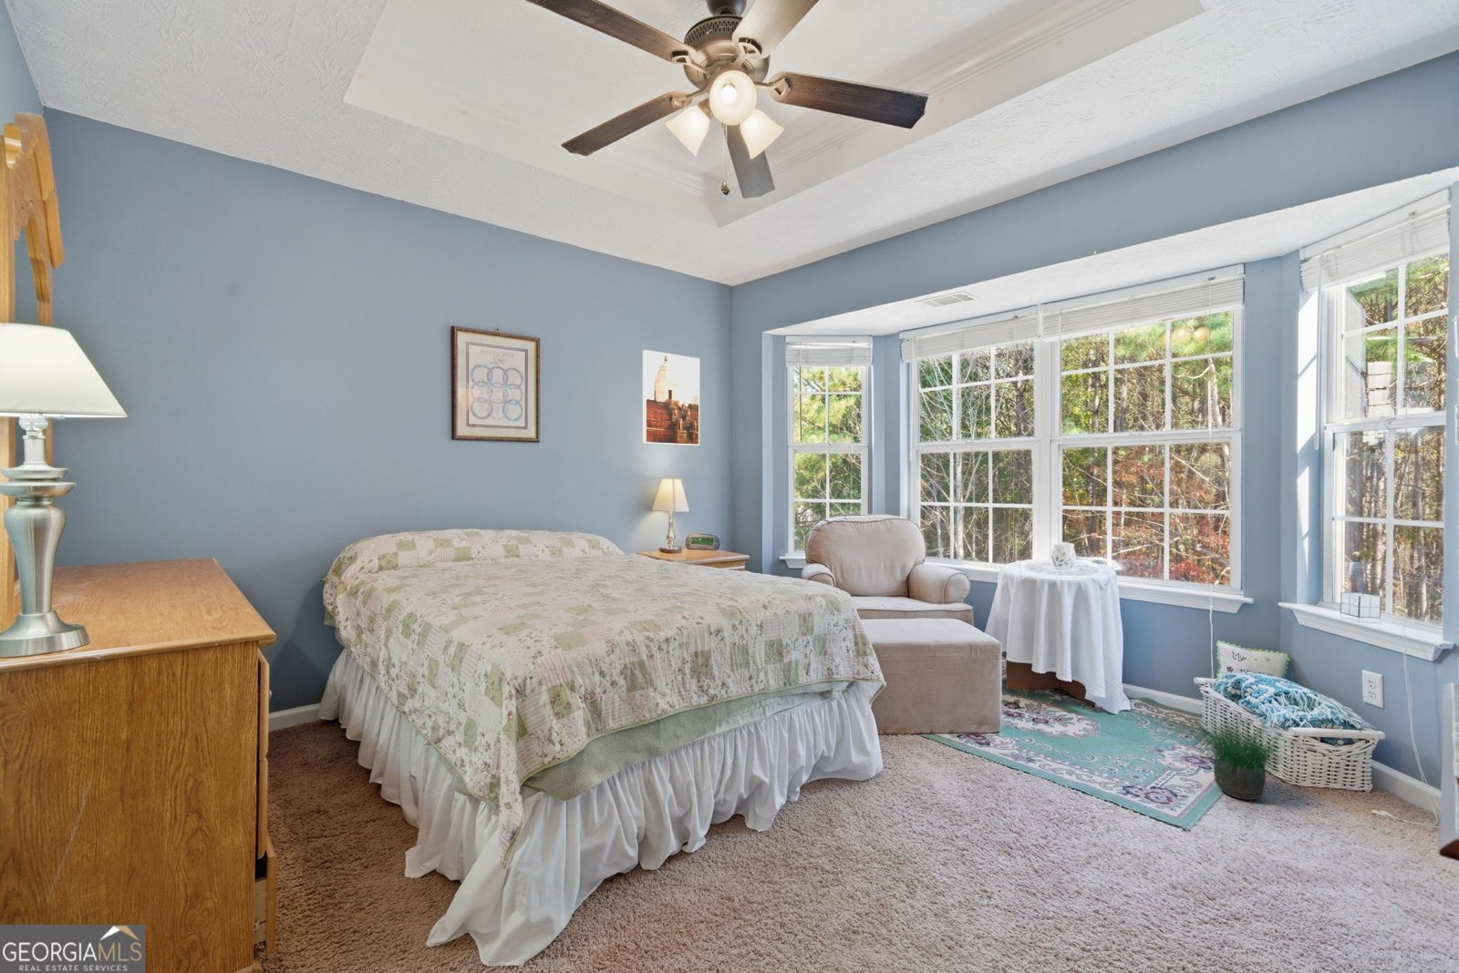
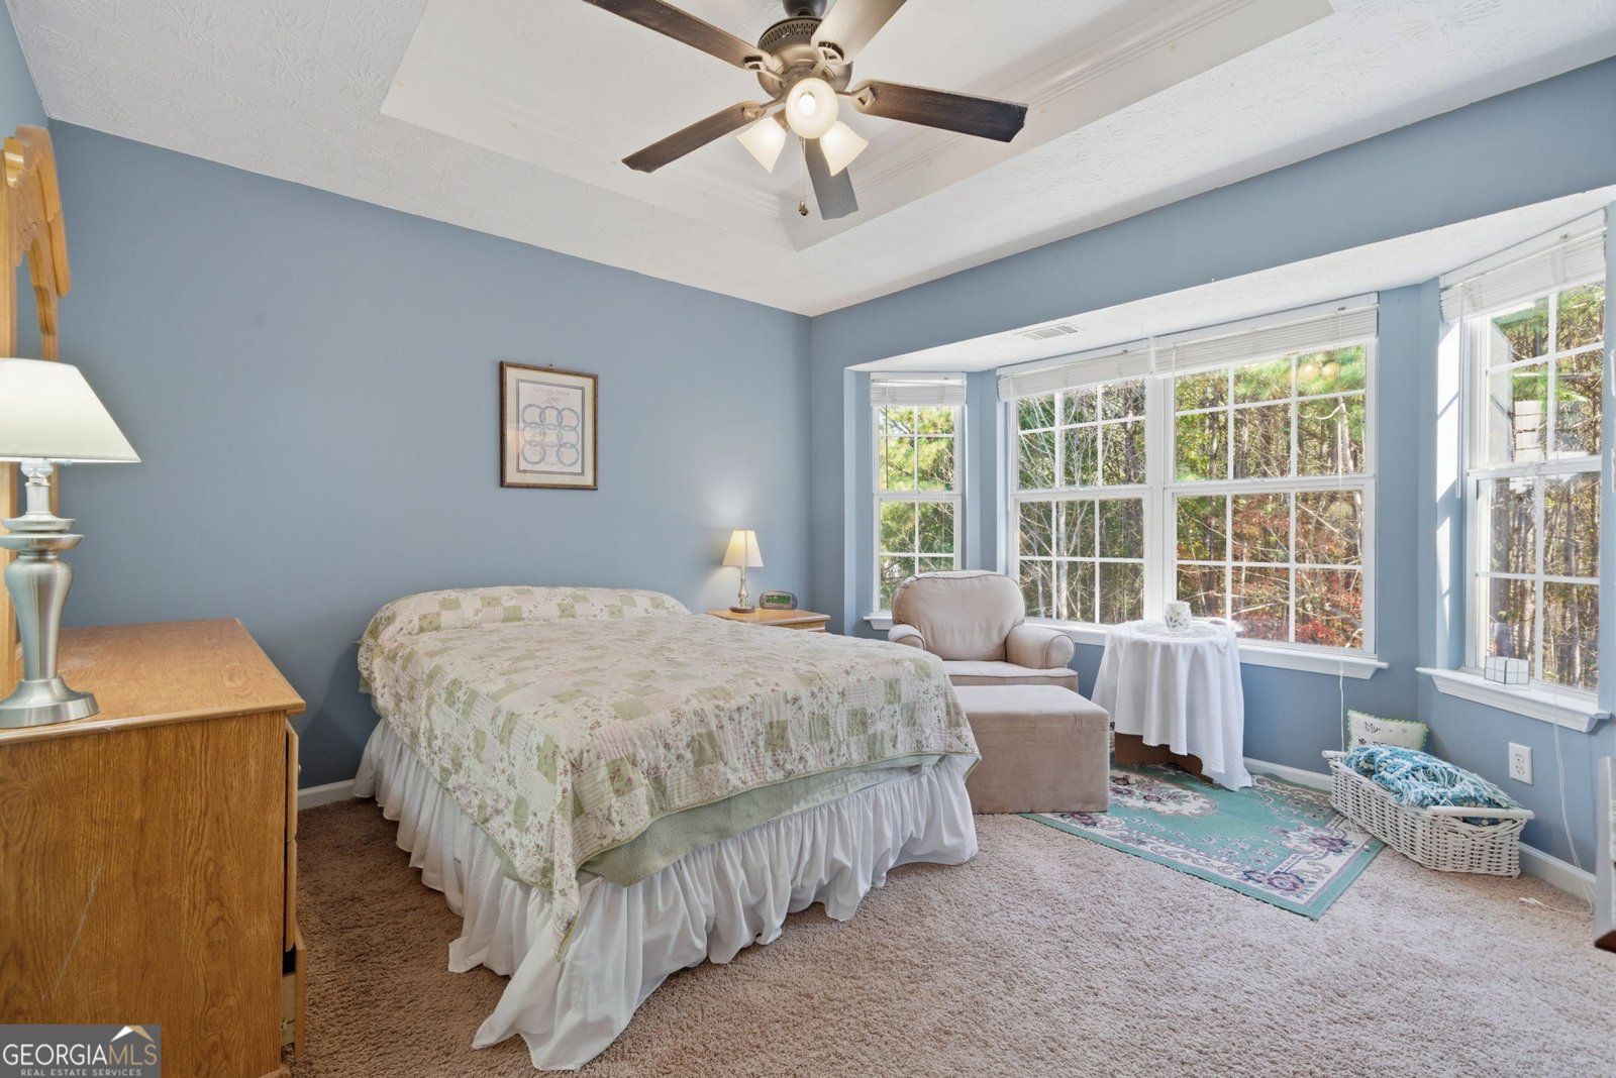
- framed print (672, 399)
- potted plant (1240, 746)
